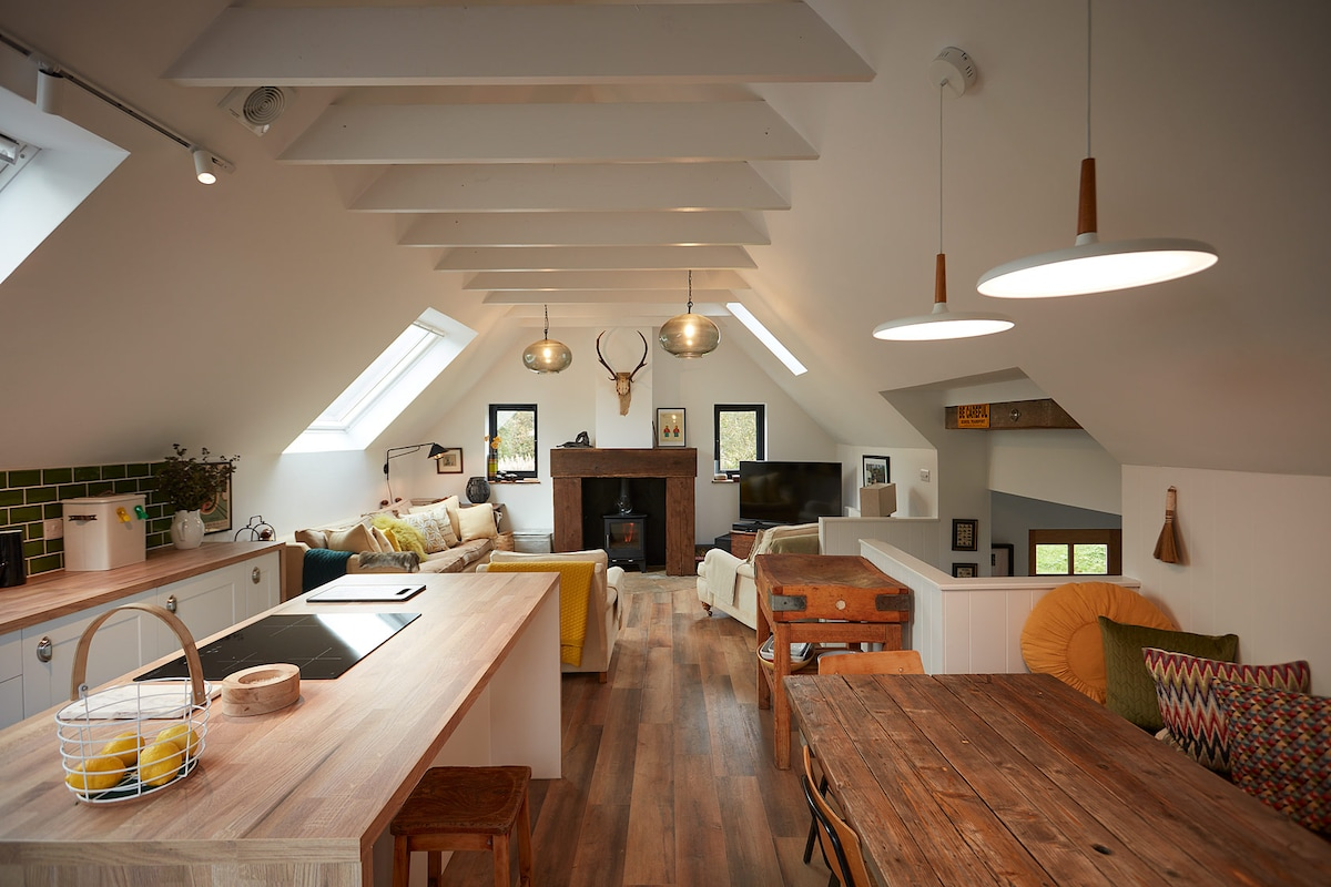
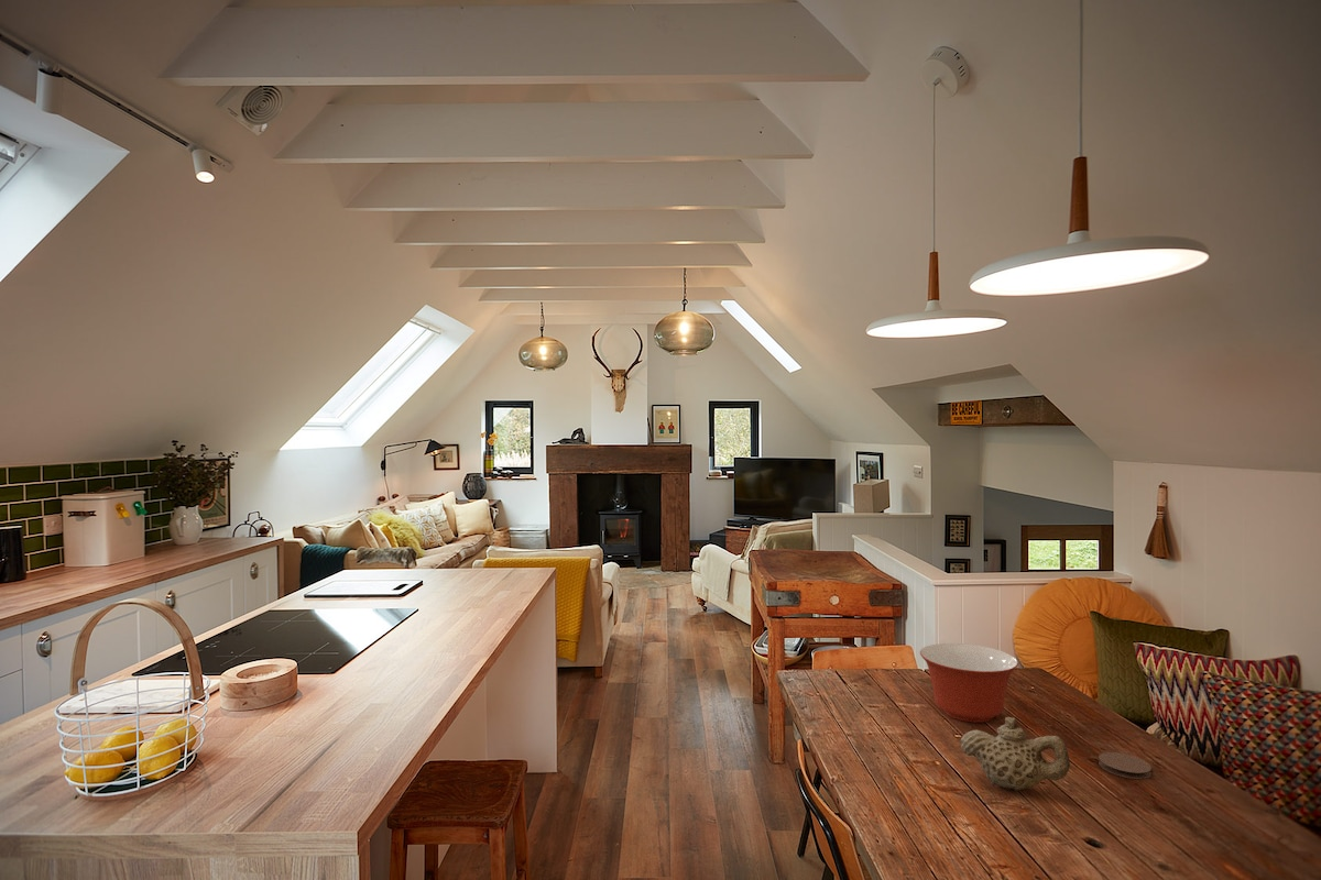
+ teapot (1013, 752)
+ mixing bowl (968, 684)
+ coaster (1124, 765)
